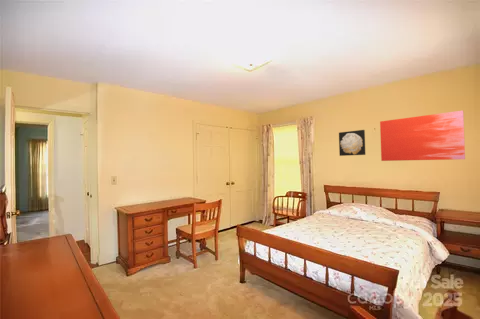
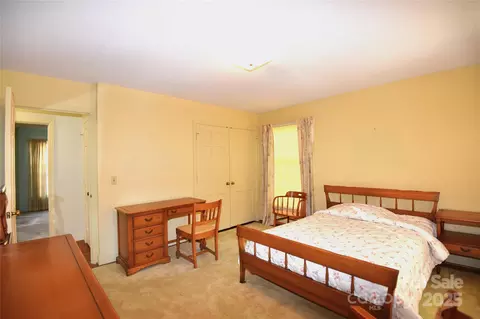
- wall art (418, 138)
- wall art (351, 143)
